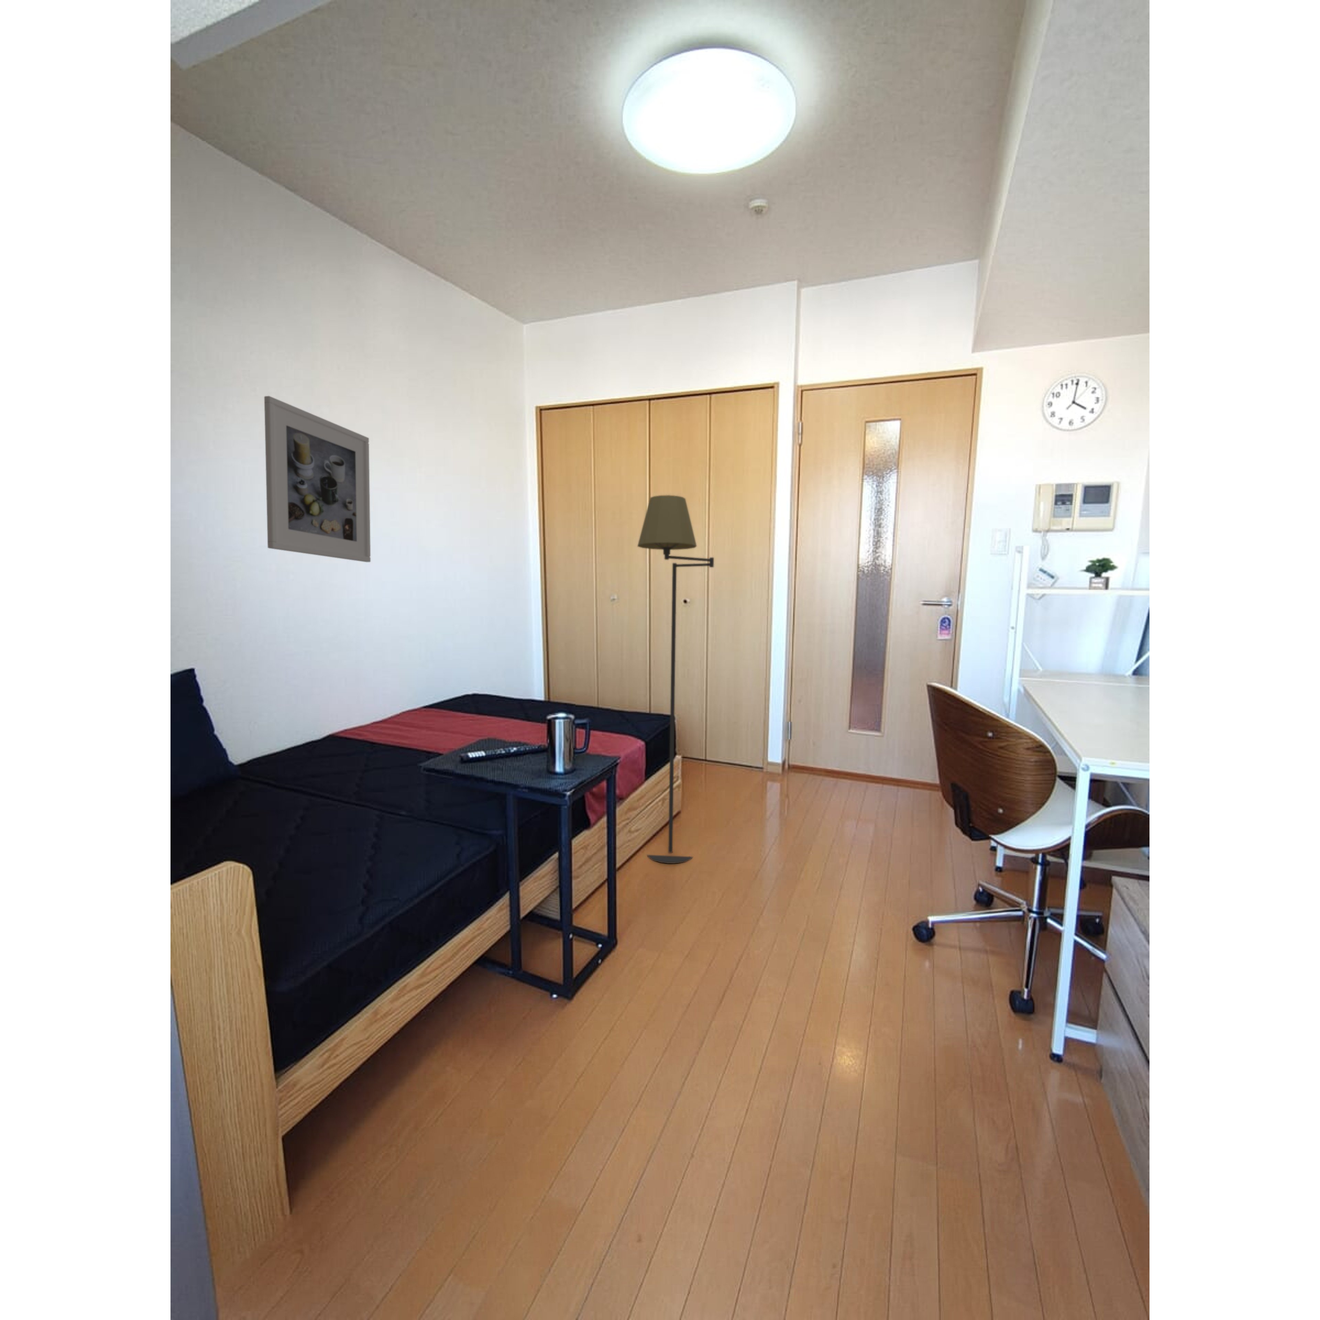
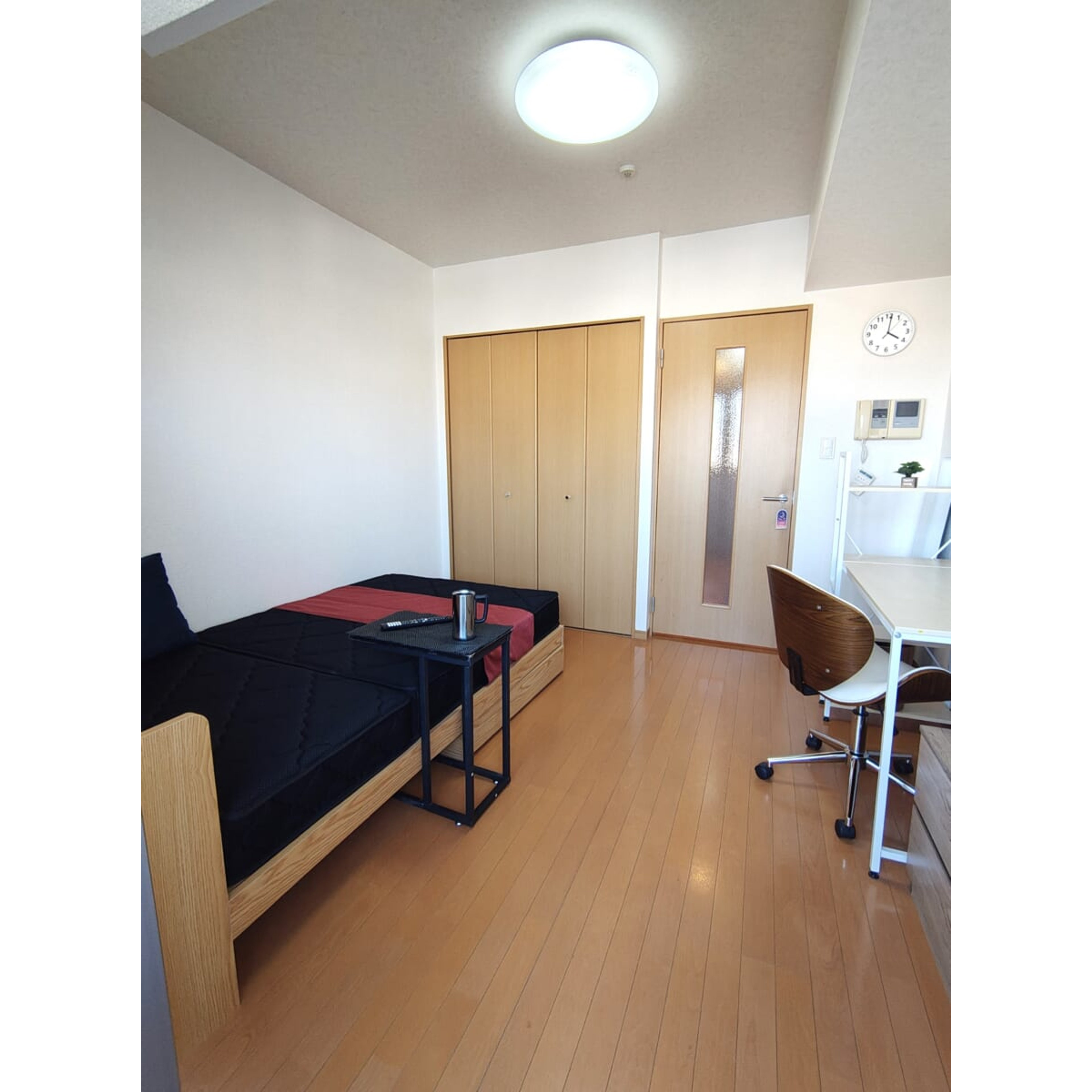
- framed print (323, 488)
- floor lamp (671, 685)
